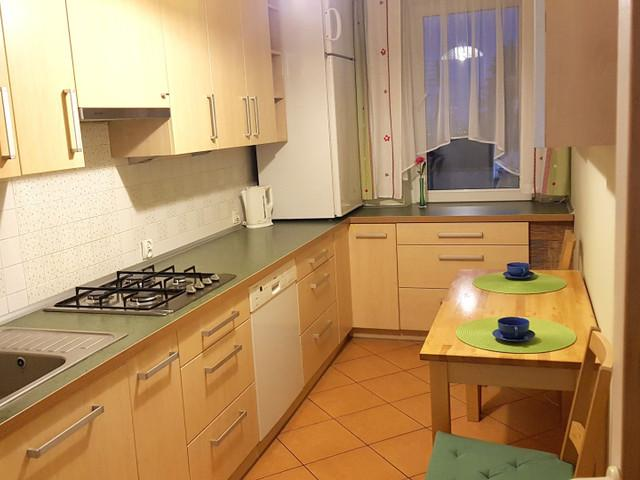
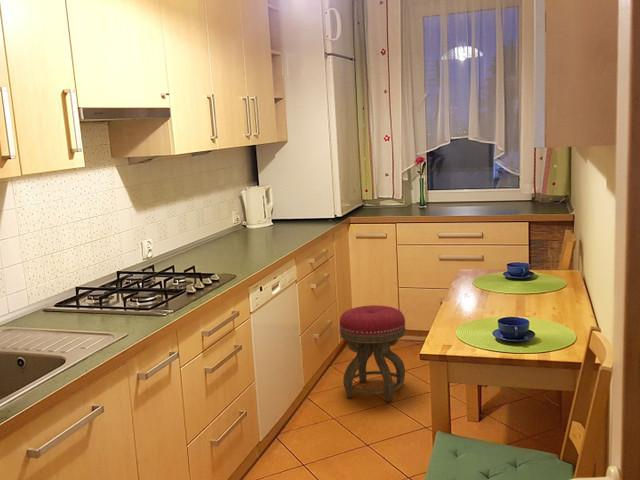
+ stool (373, 350)
